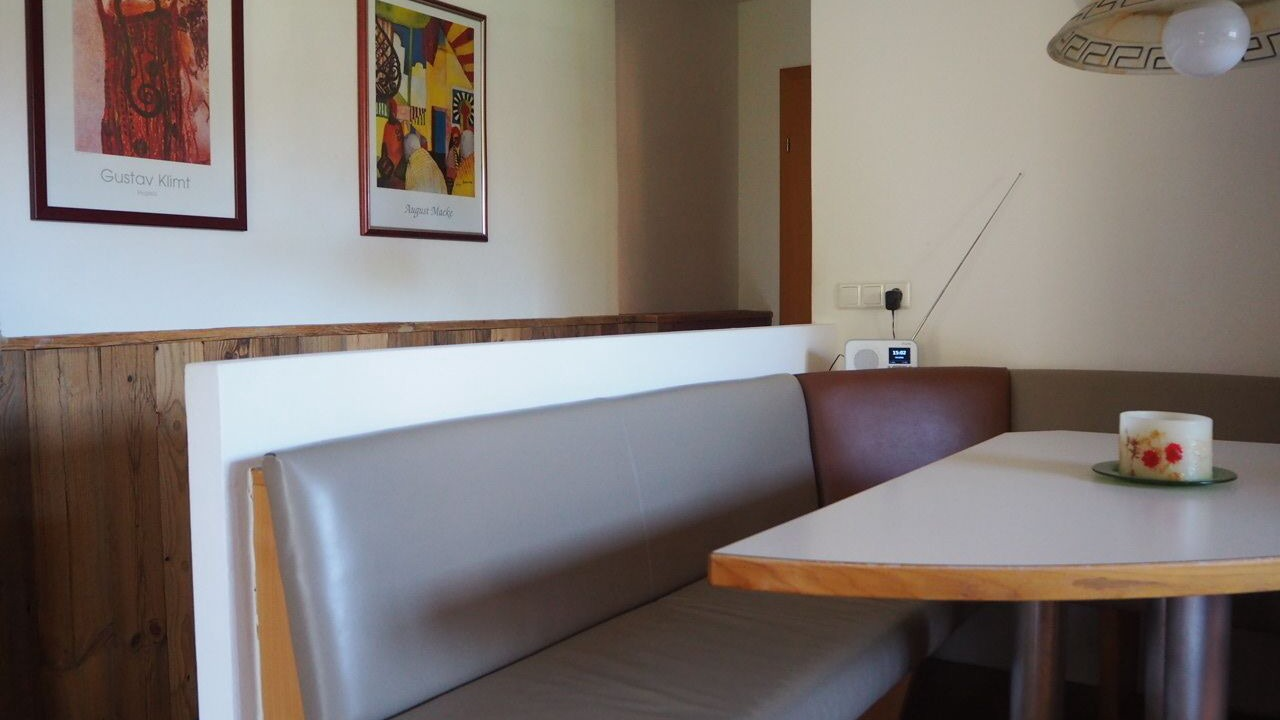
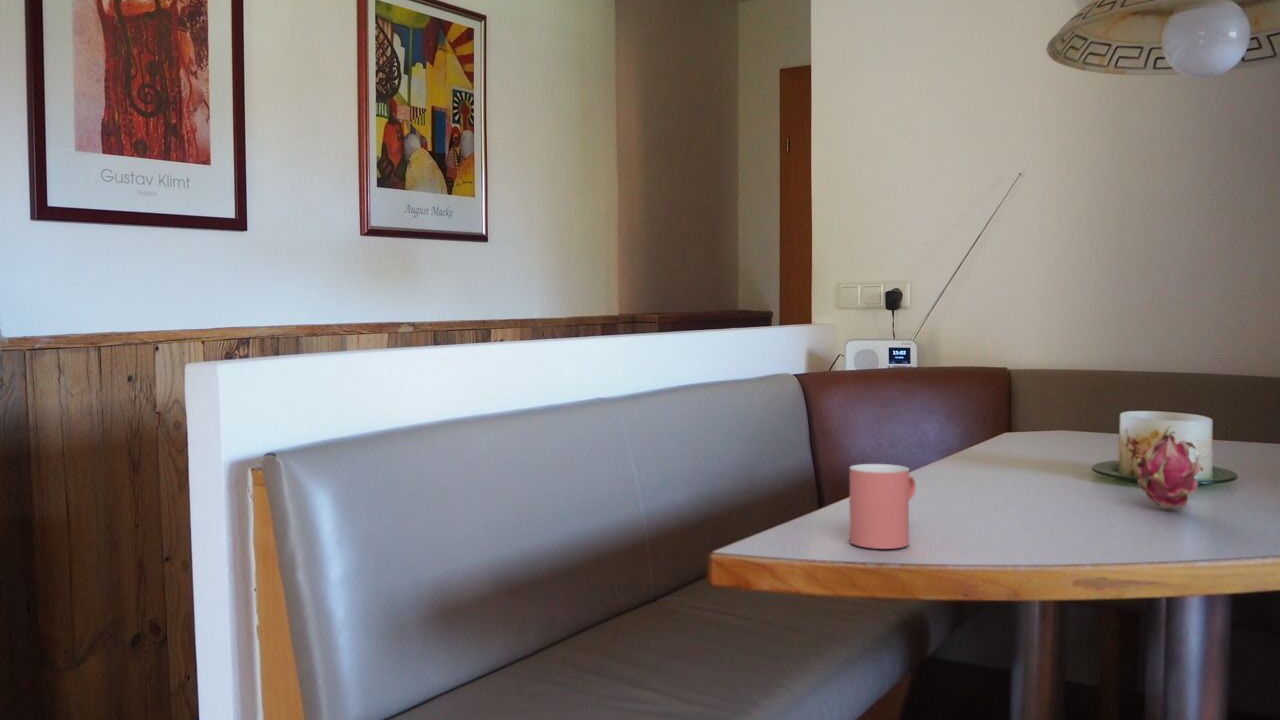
+ cup (887, 503)
+ fruit (1170, 465)
